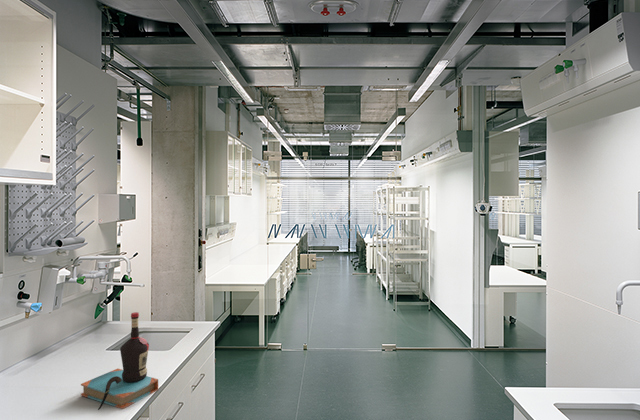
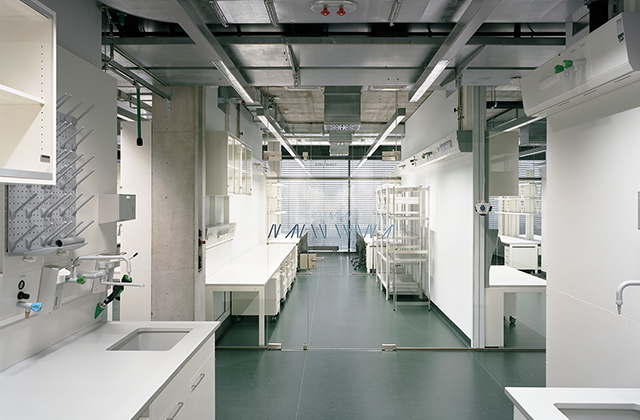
- bottle (121, 355)
